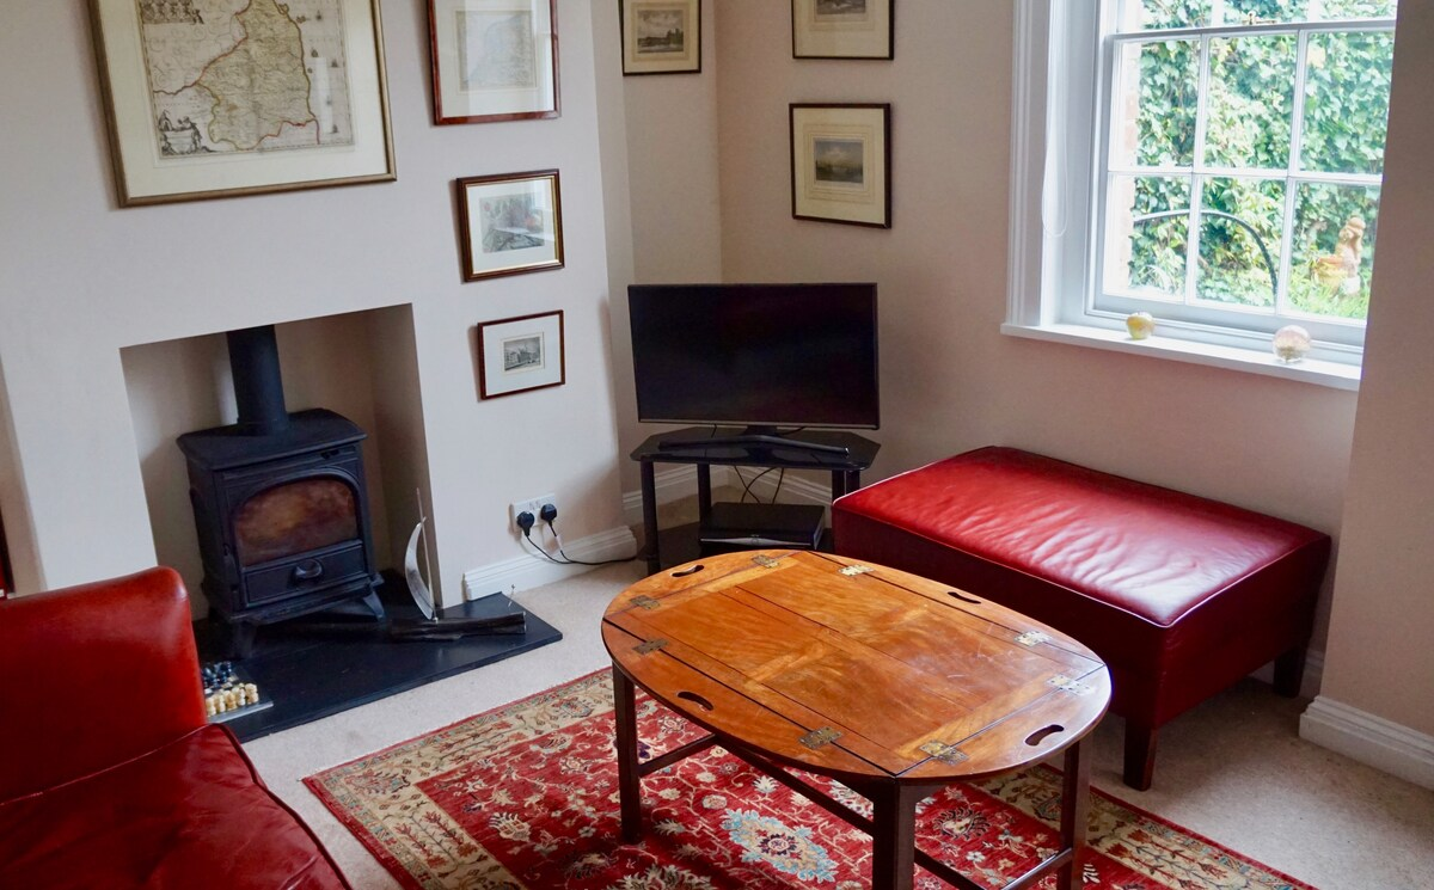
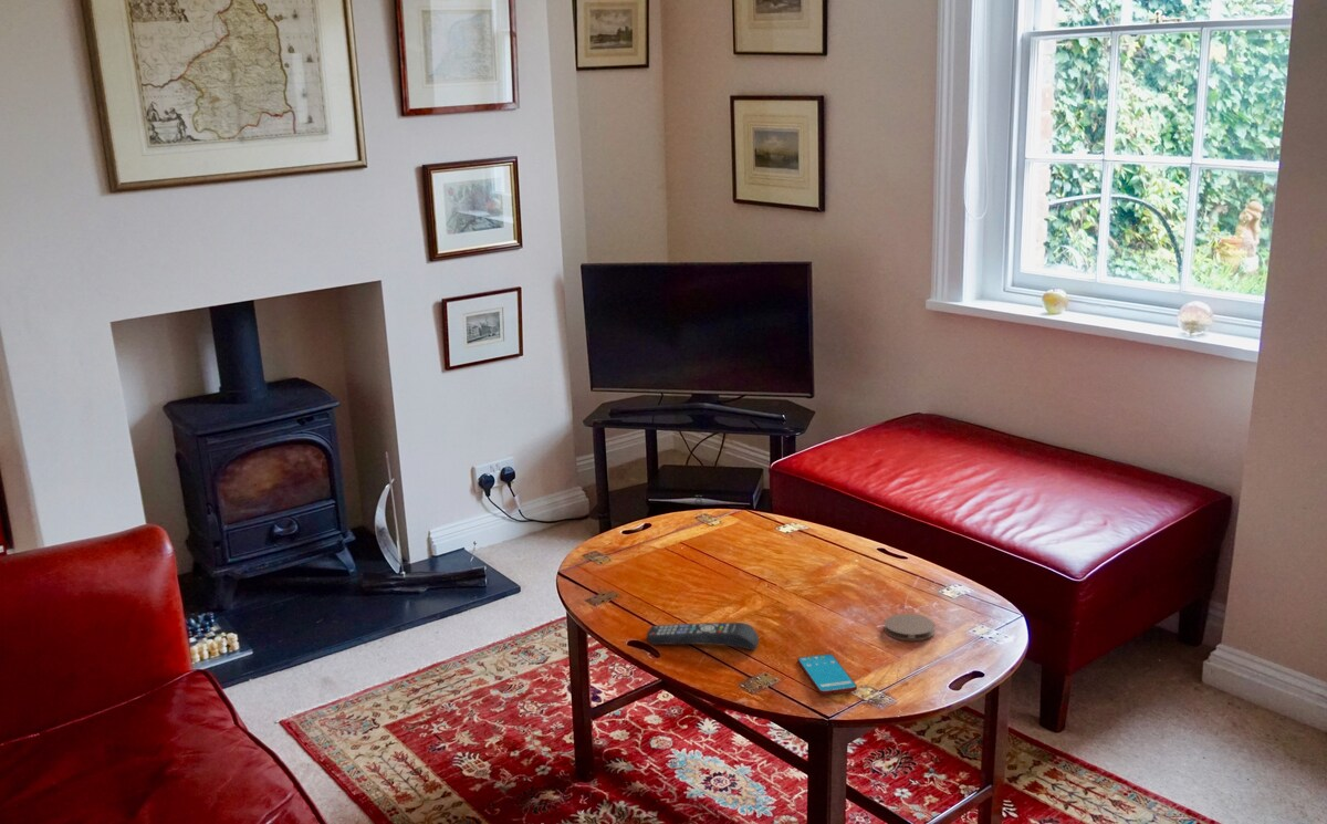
+ remote control (702, 635)
+ coaster (909, 626)
+ smartphone (826, 674)
